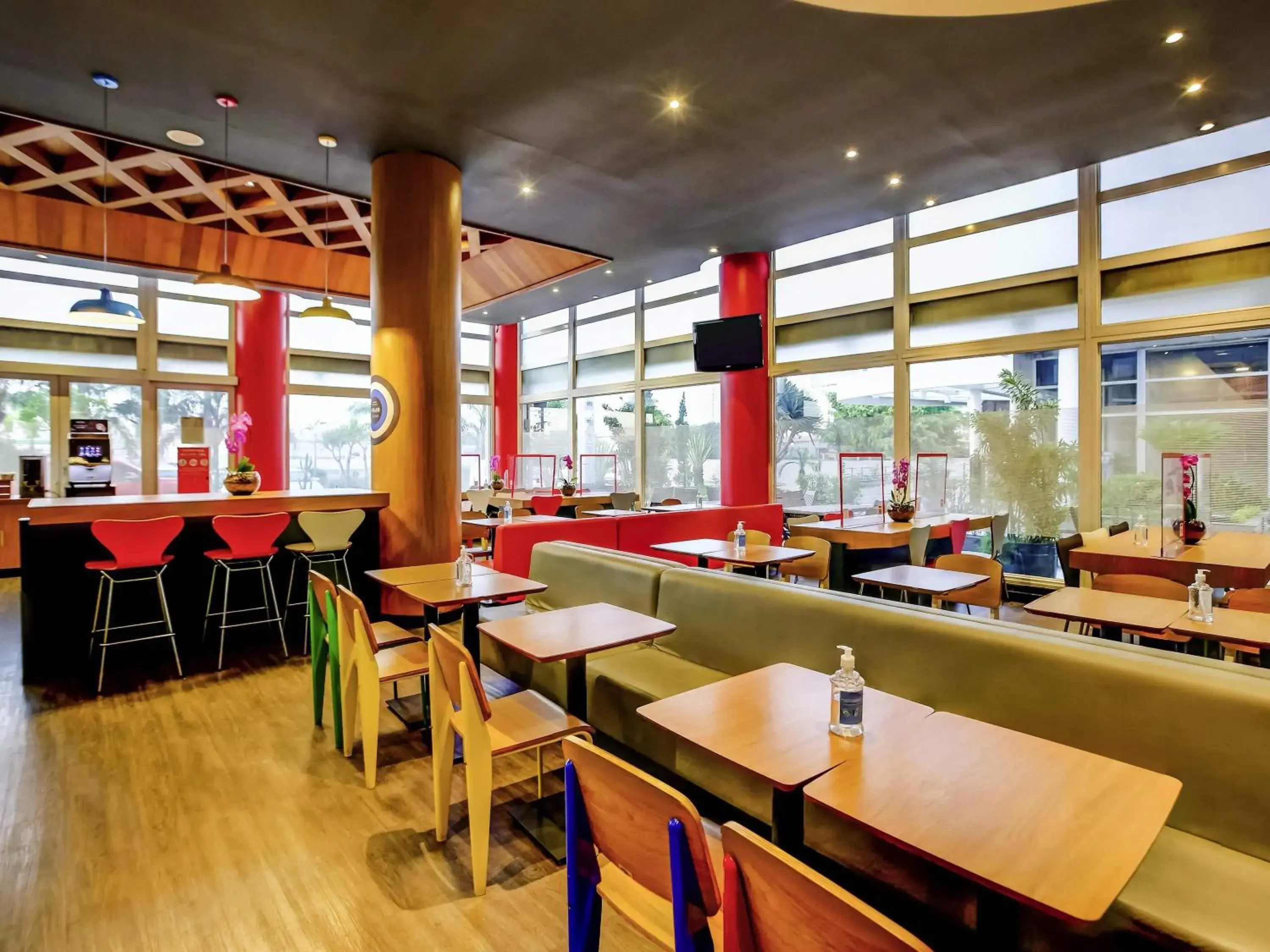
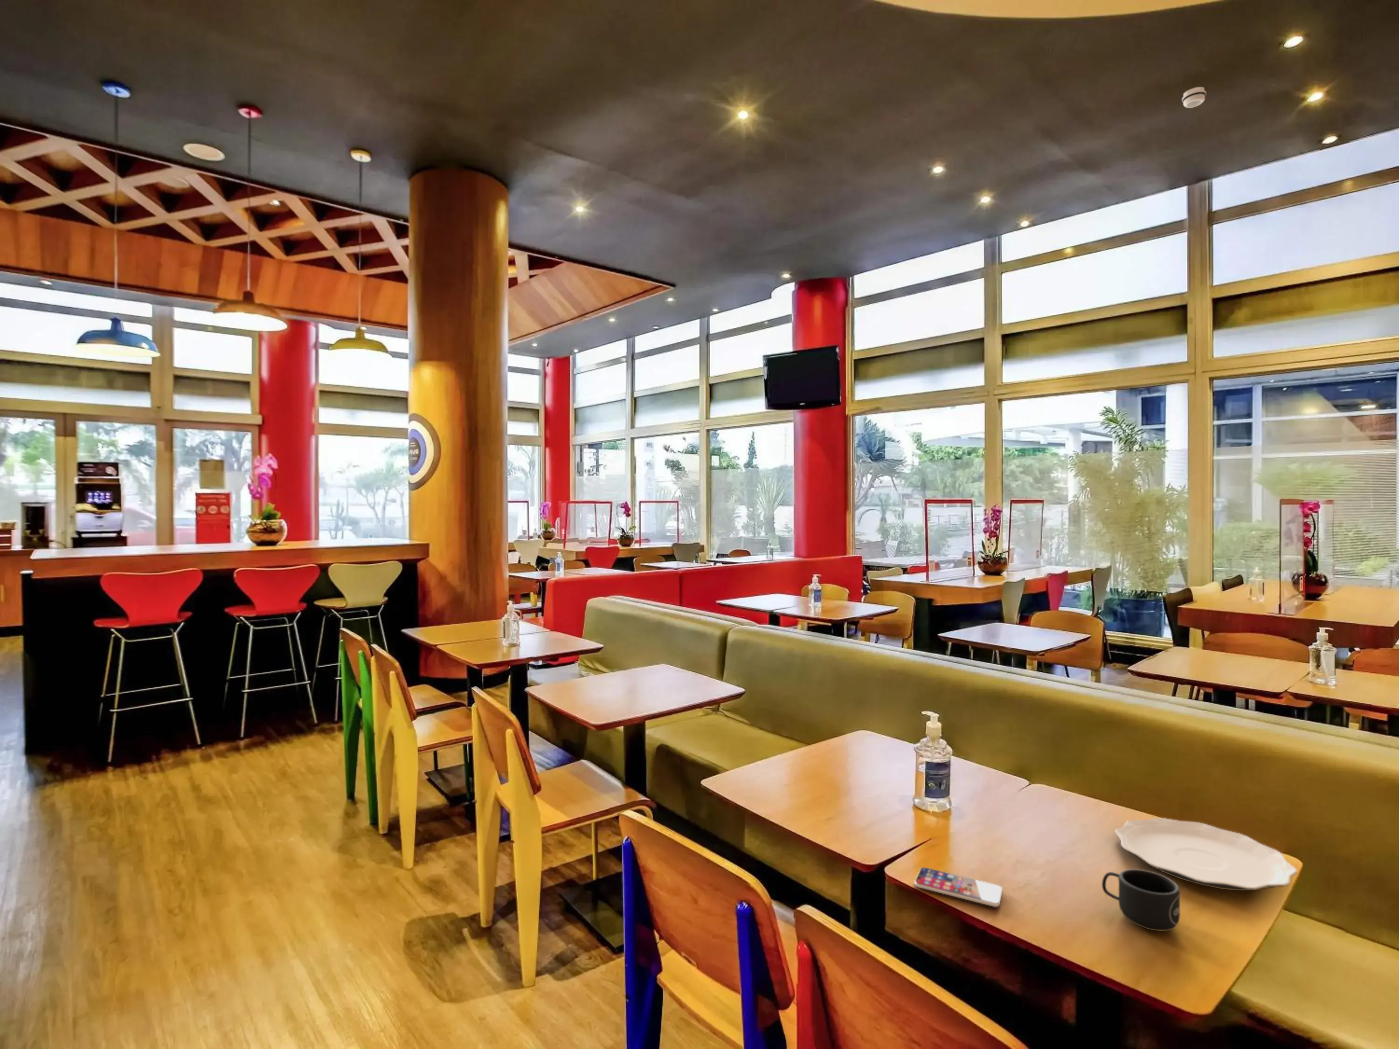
+ smartphone (958, 886)
+ smoke detector (1194, 97)
+ mug (1139, 898)
+ plate (1201, 855)
